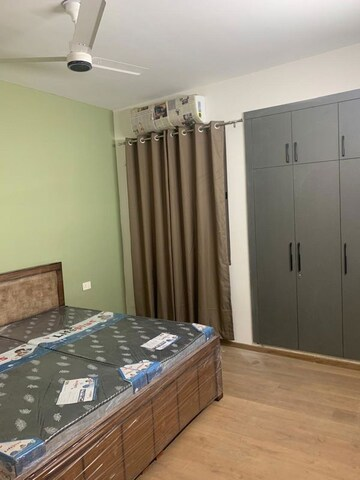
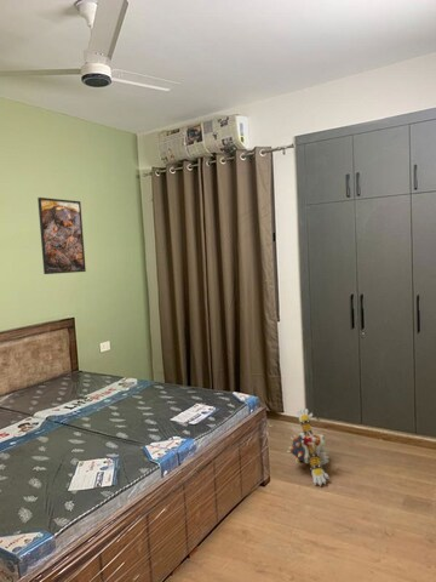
+ plush toy (311, 441)
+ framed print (62, 236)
